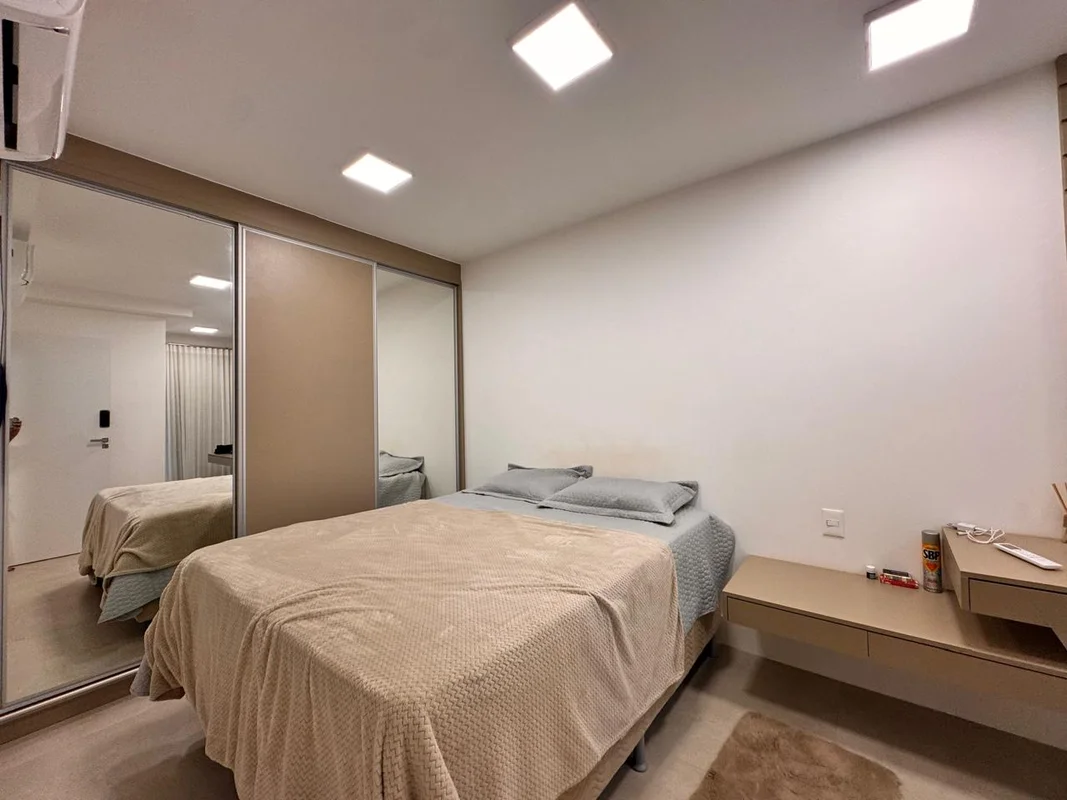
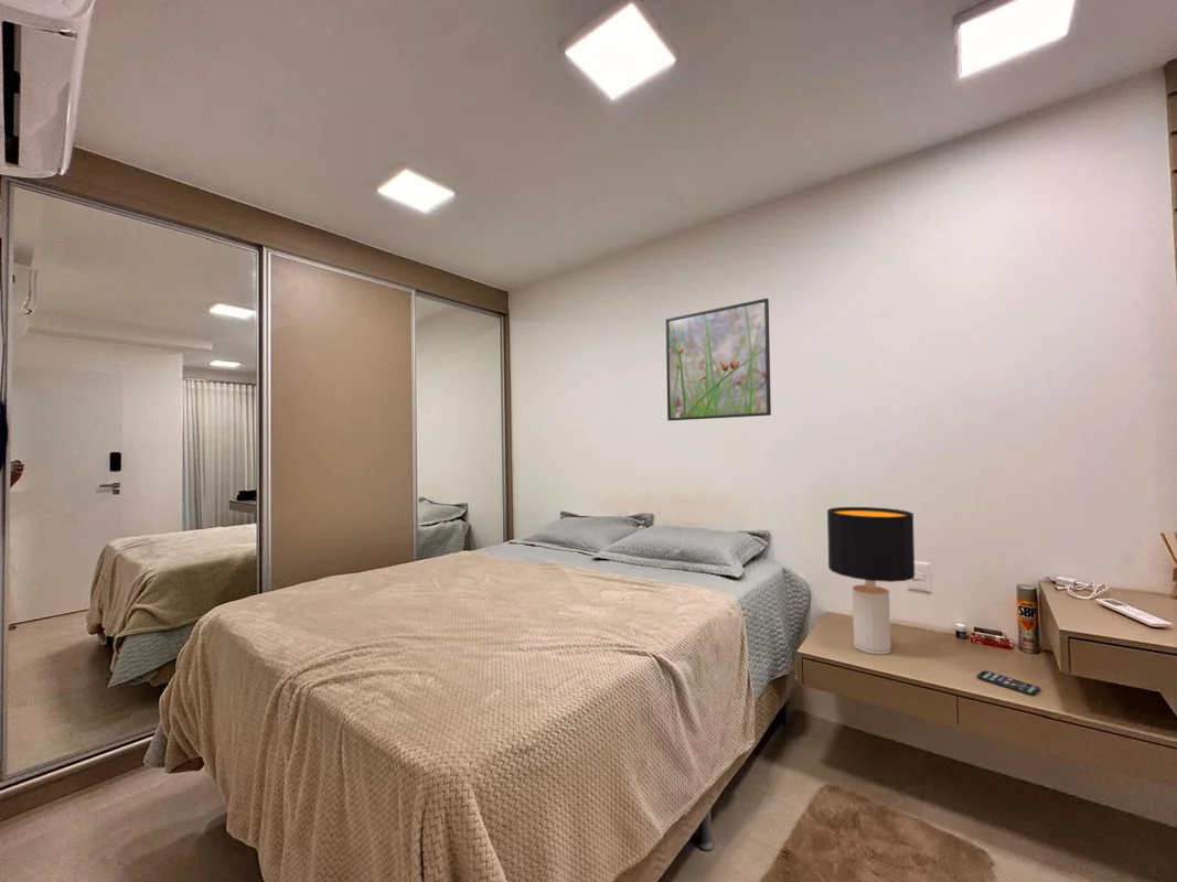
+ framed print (714, 364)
+ smartphone (1007, 681)
+ desk lamp (870, 579)
